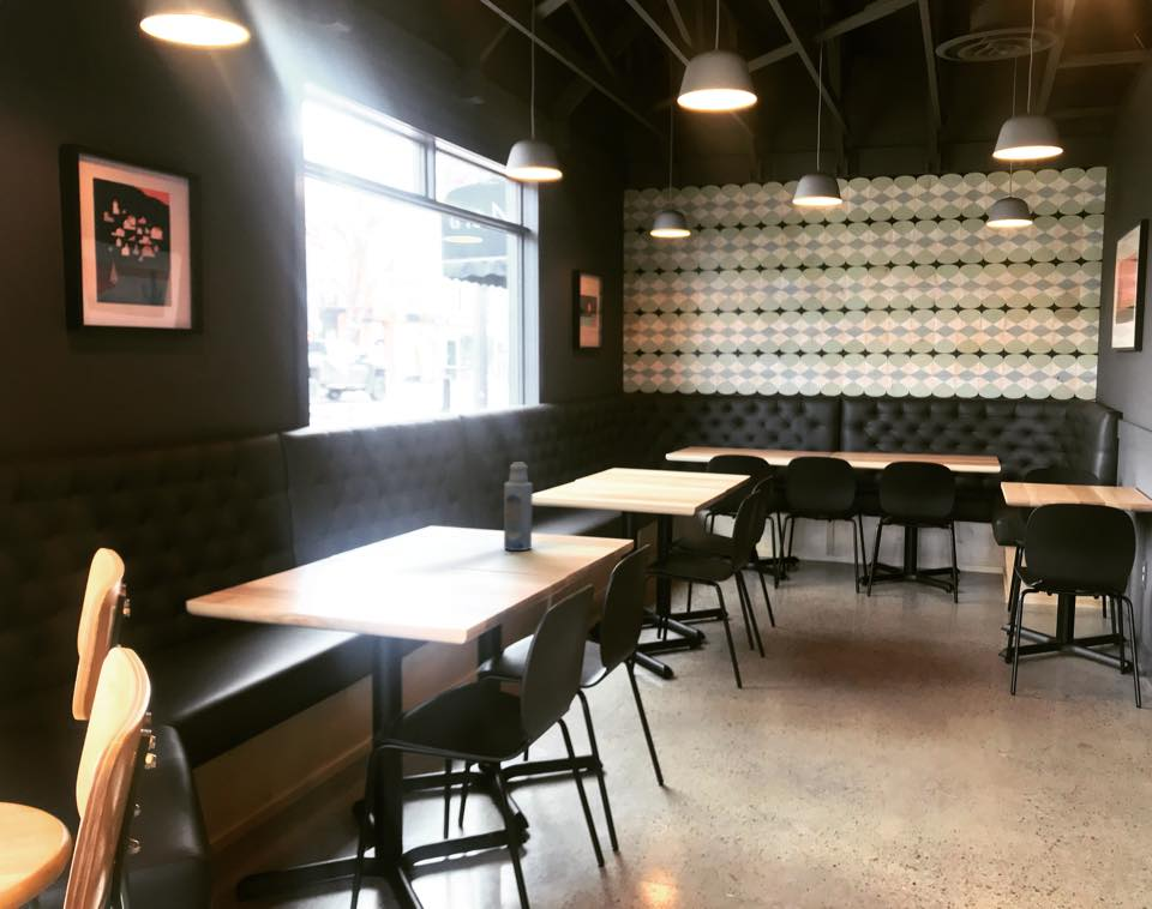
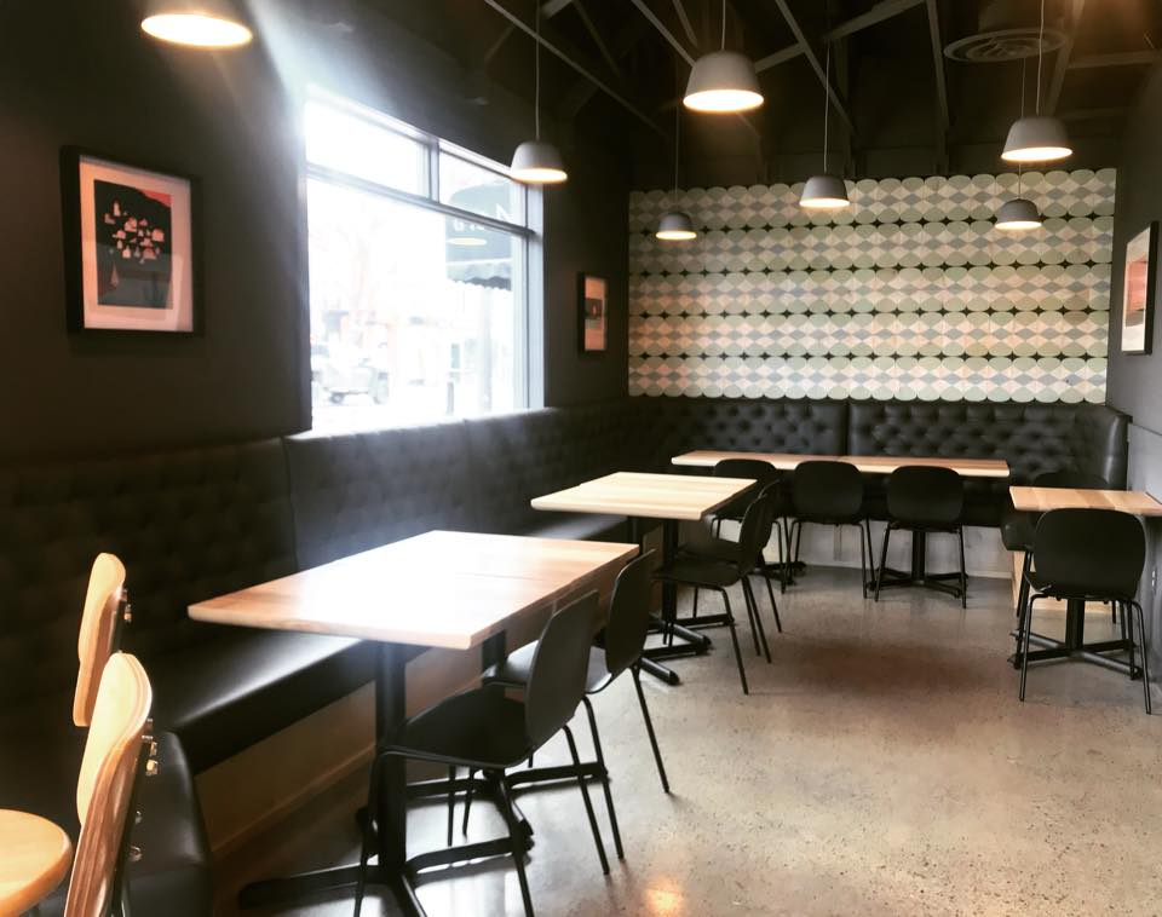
- bottle (517, 505)
